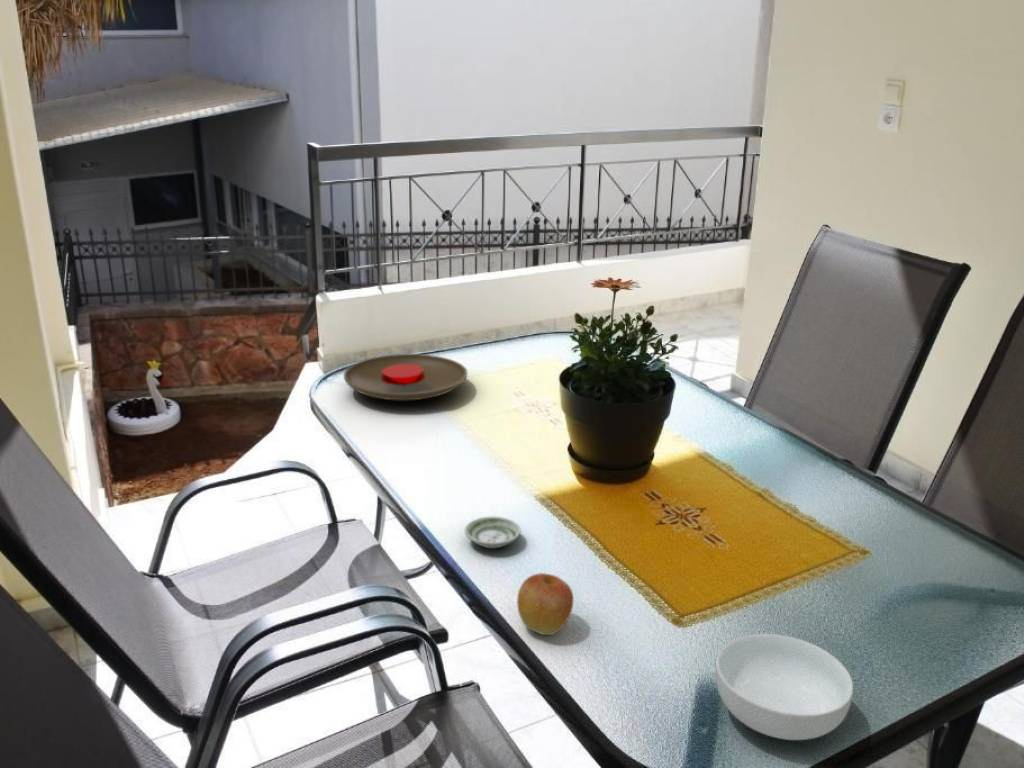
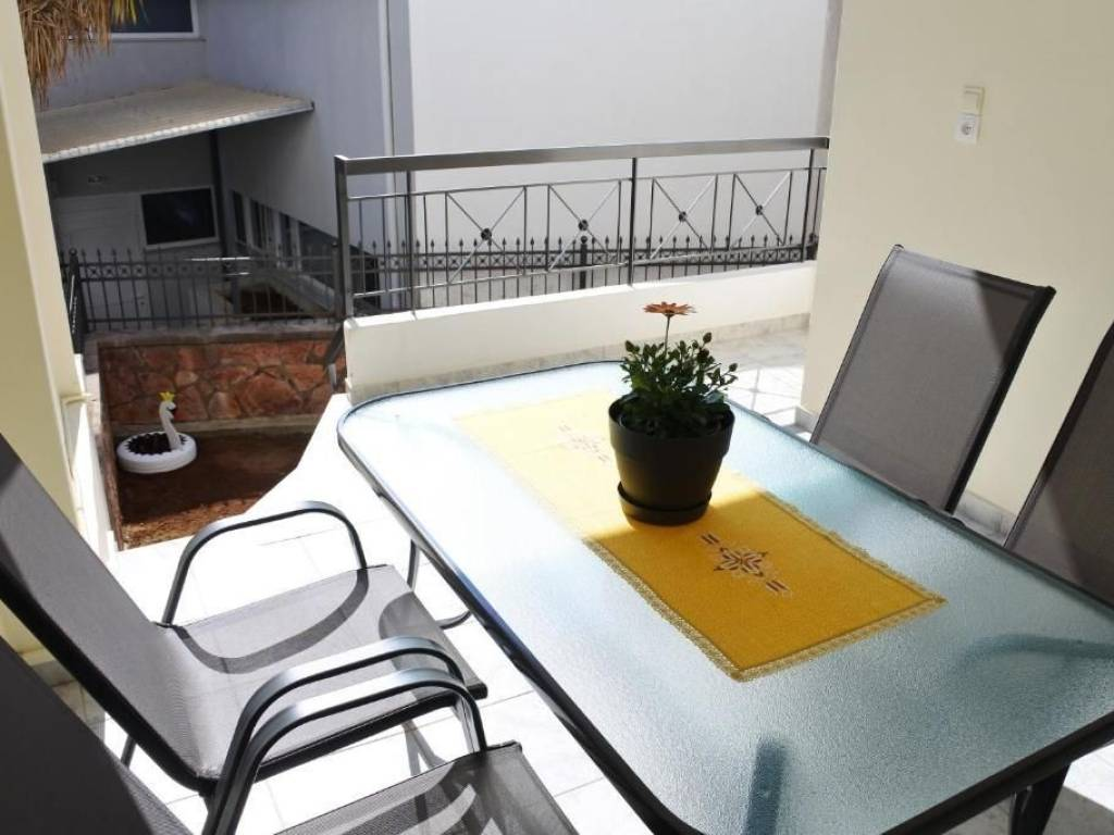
- cereal bowl (780, 693)
- plate (406, 379)
- apple (545, 603)
- saucer (492, 535)
